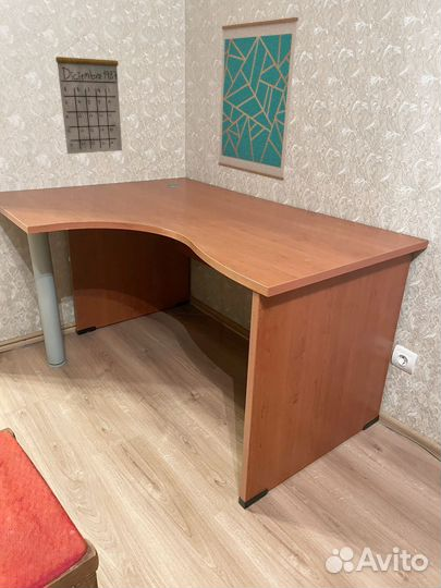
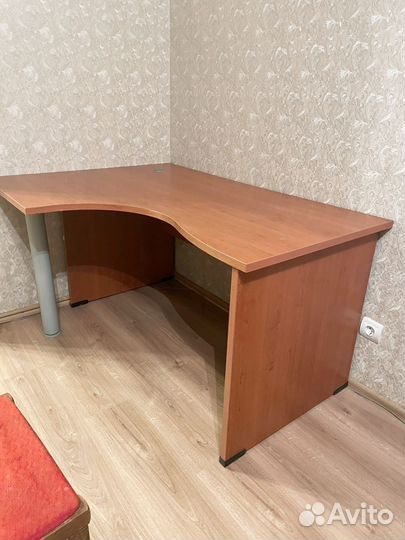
- wall art (252, 101)
- calendar (90, 96)
